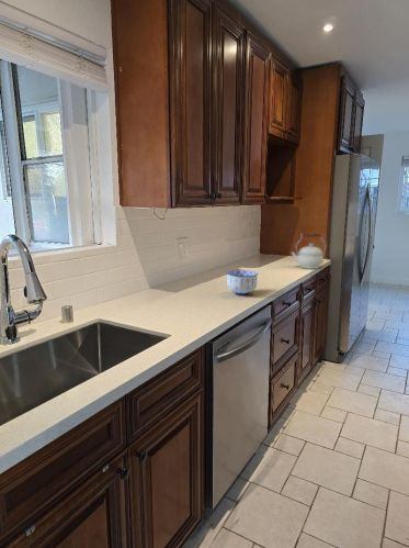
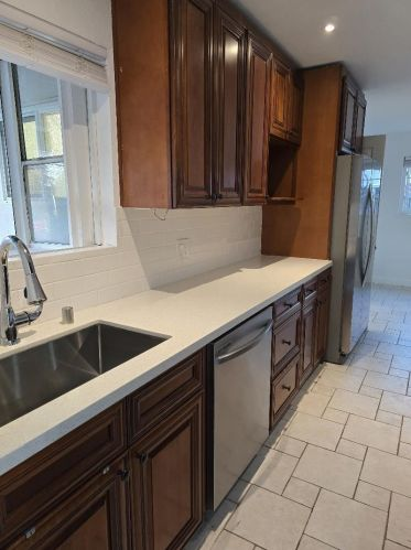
- bowl (241, 282)
- kettle (308, 249)
